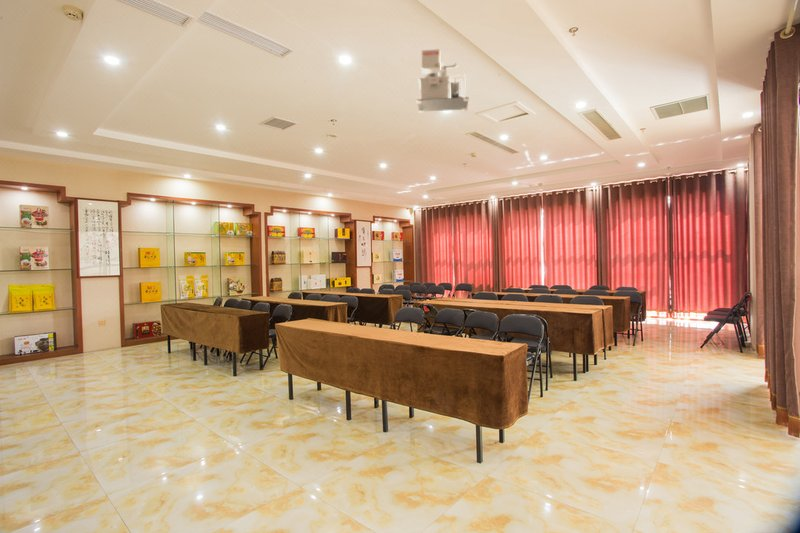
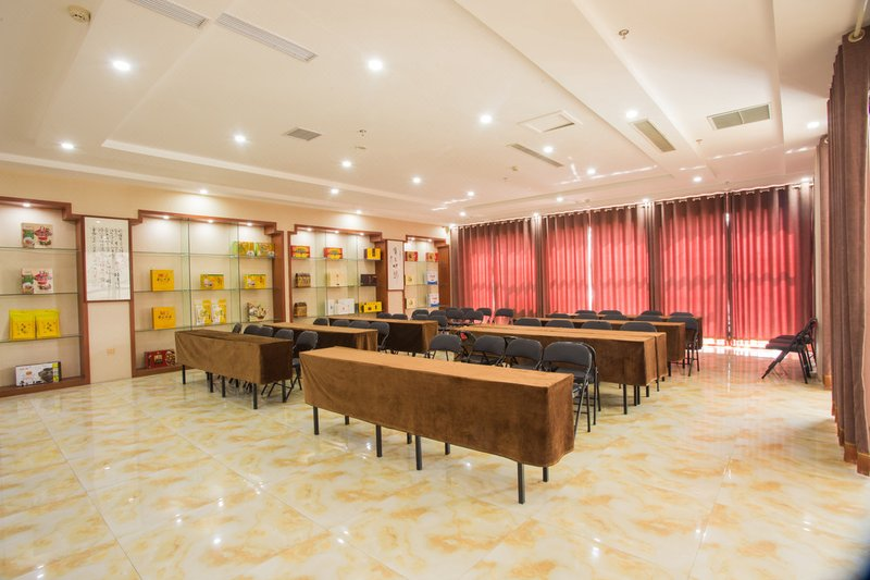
- projector (442, 81)
